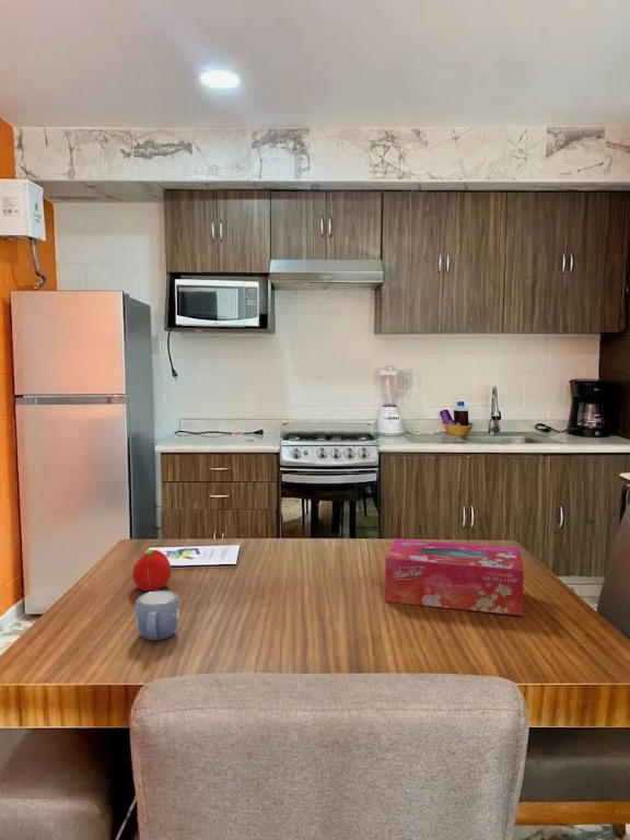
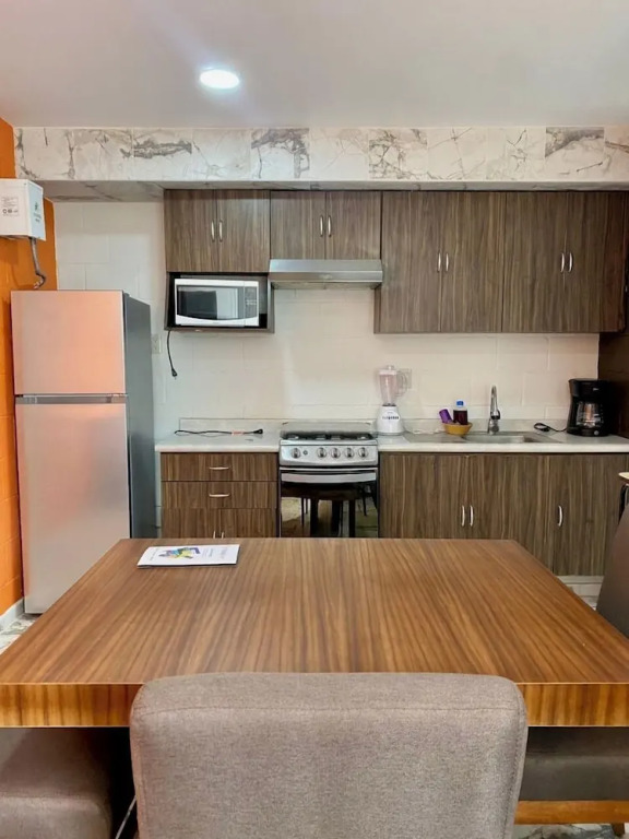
- tissue box (453, 574)
- mug (156, 619)
- fruit (152, 568)
